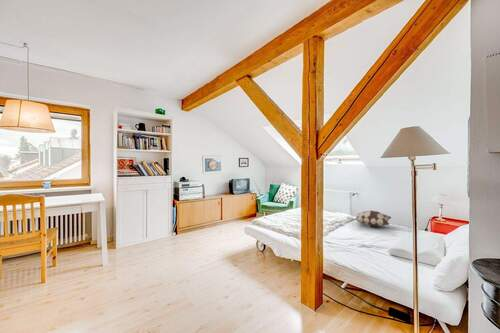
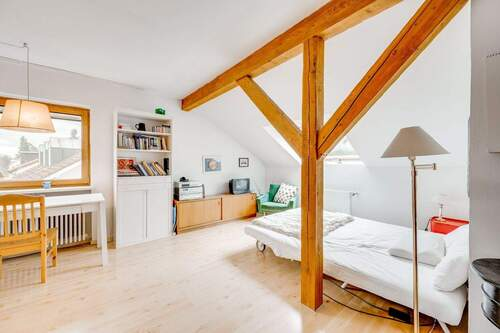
- decorative pillow (371, 218)
